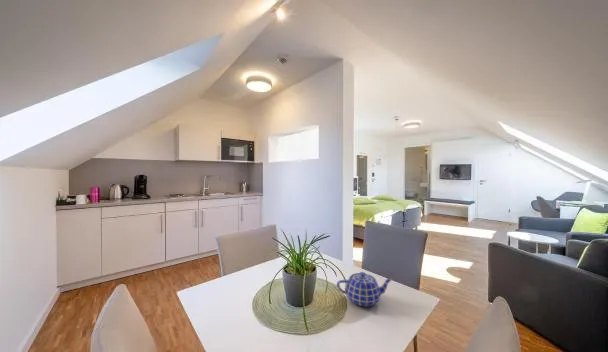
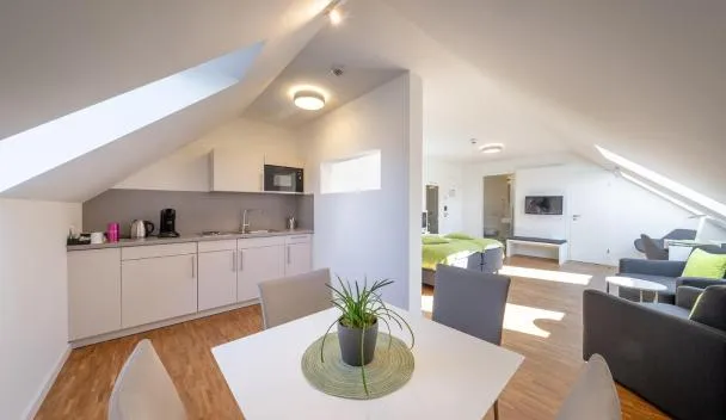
- teapot (364, 286)
